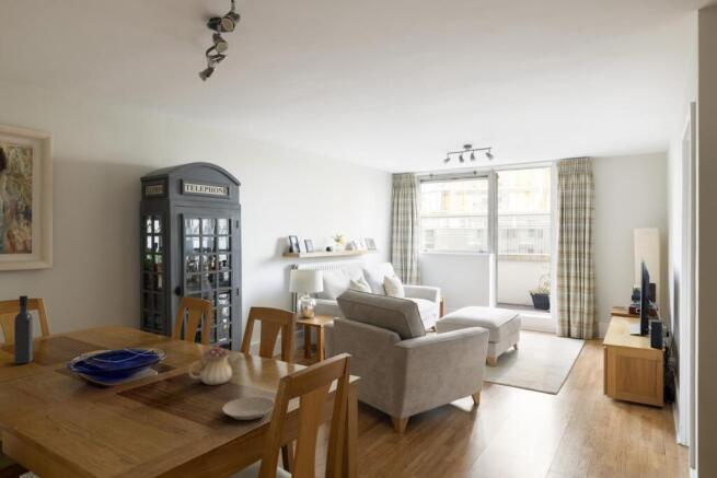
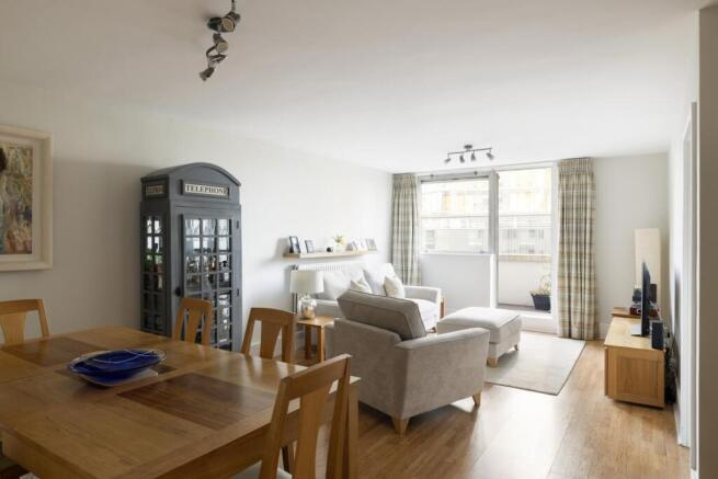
- teapot (213, 362)
- plate (248, 409)
- wine bottle (23, 328)
